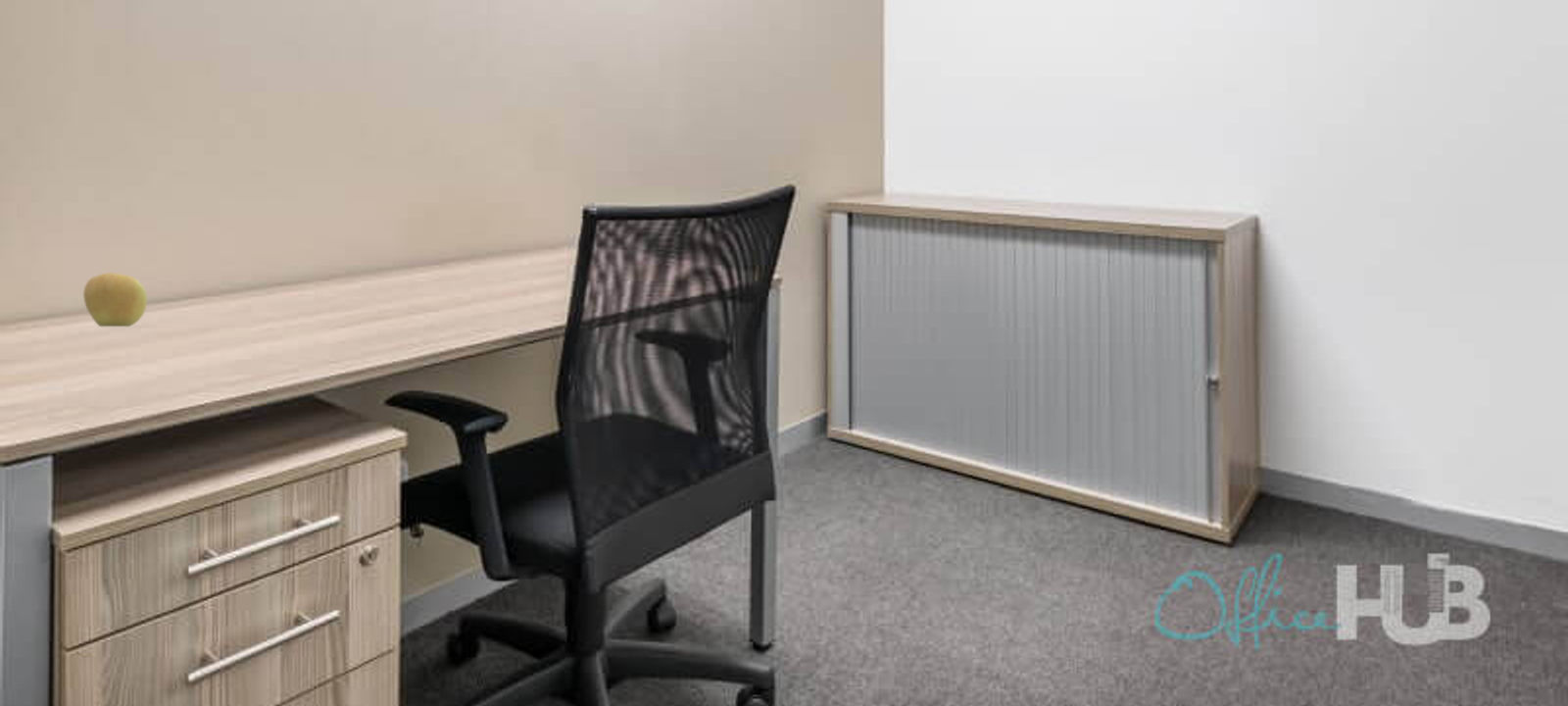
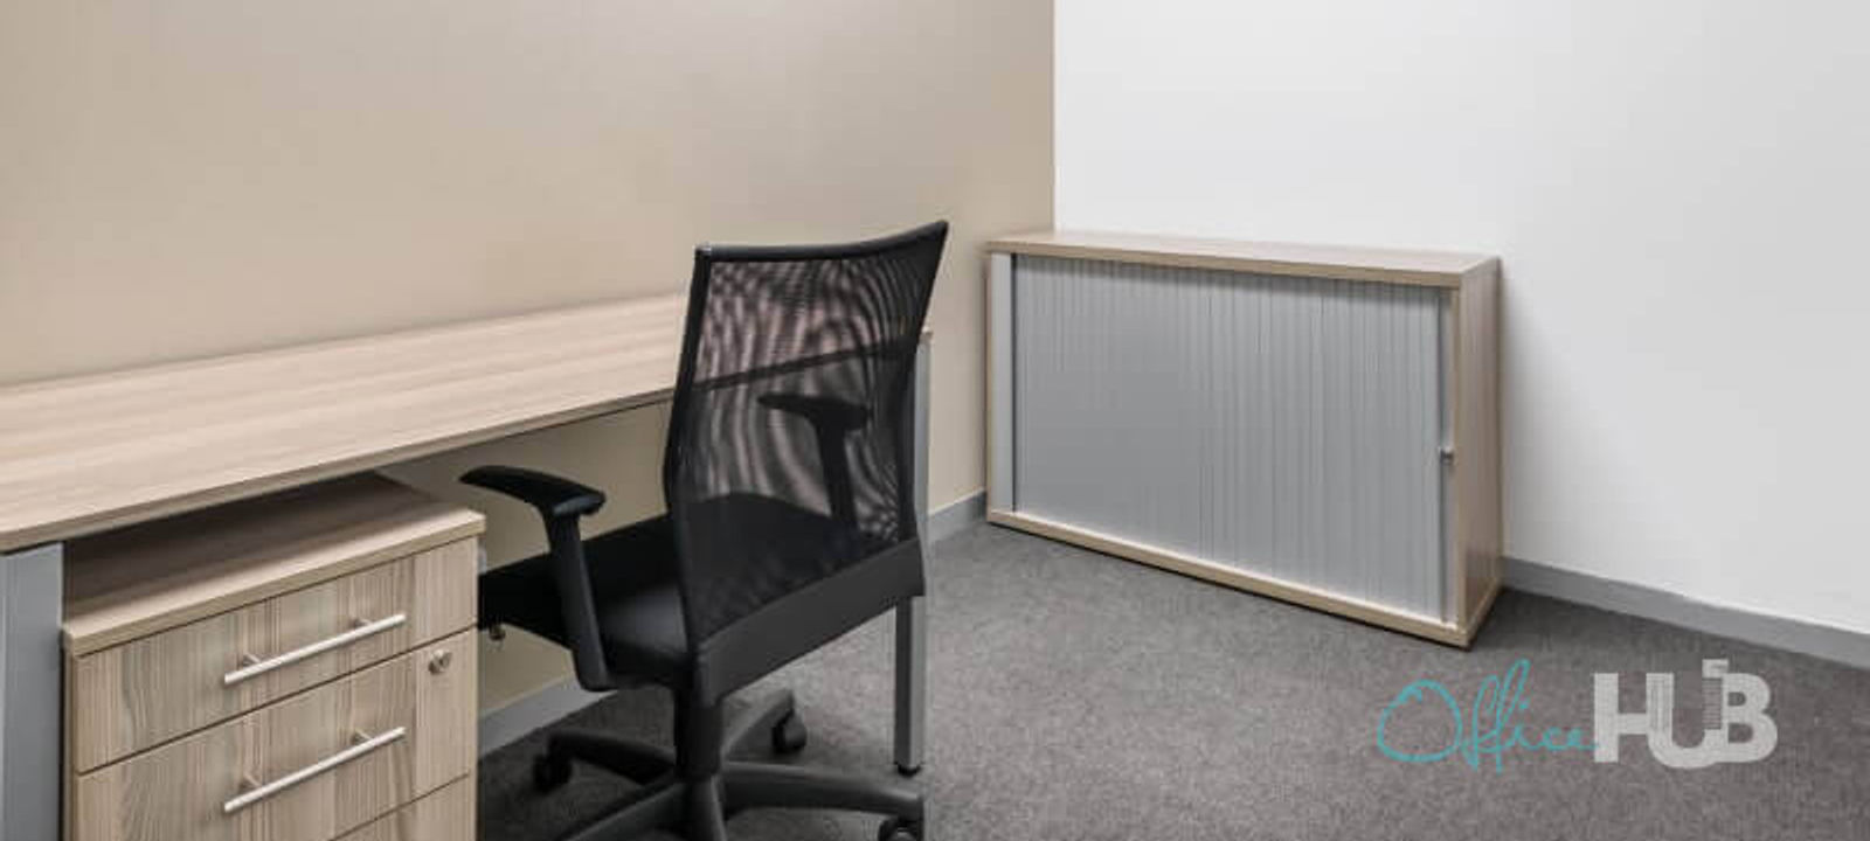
- apple (114, 301)
